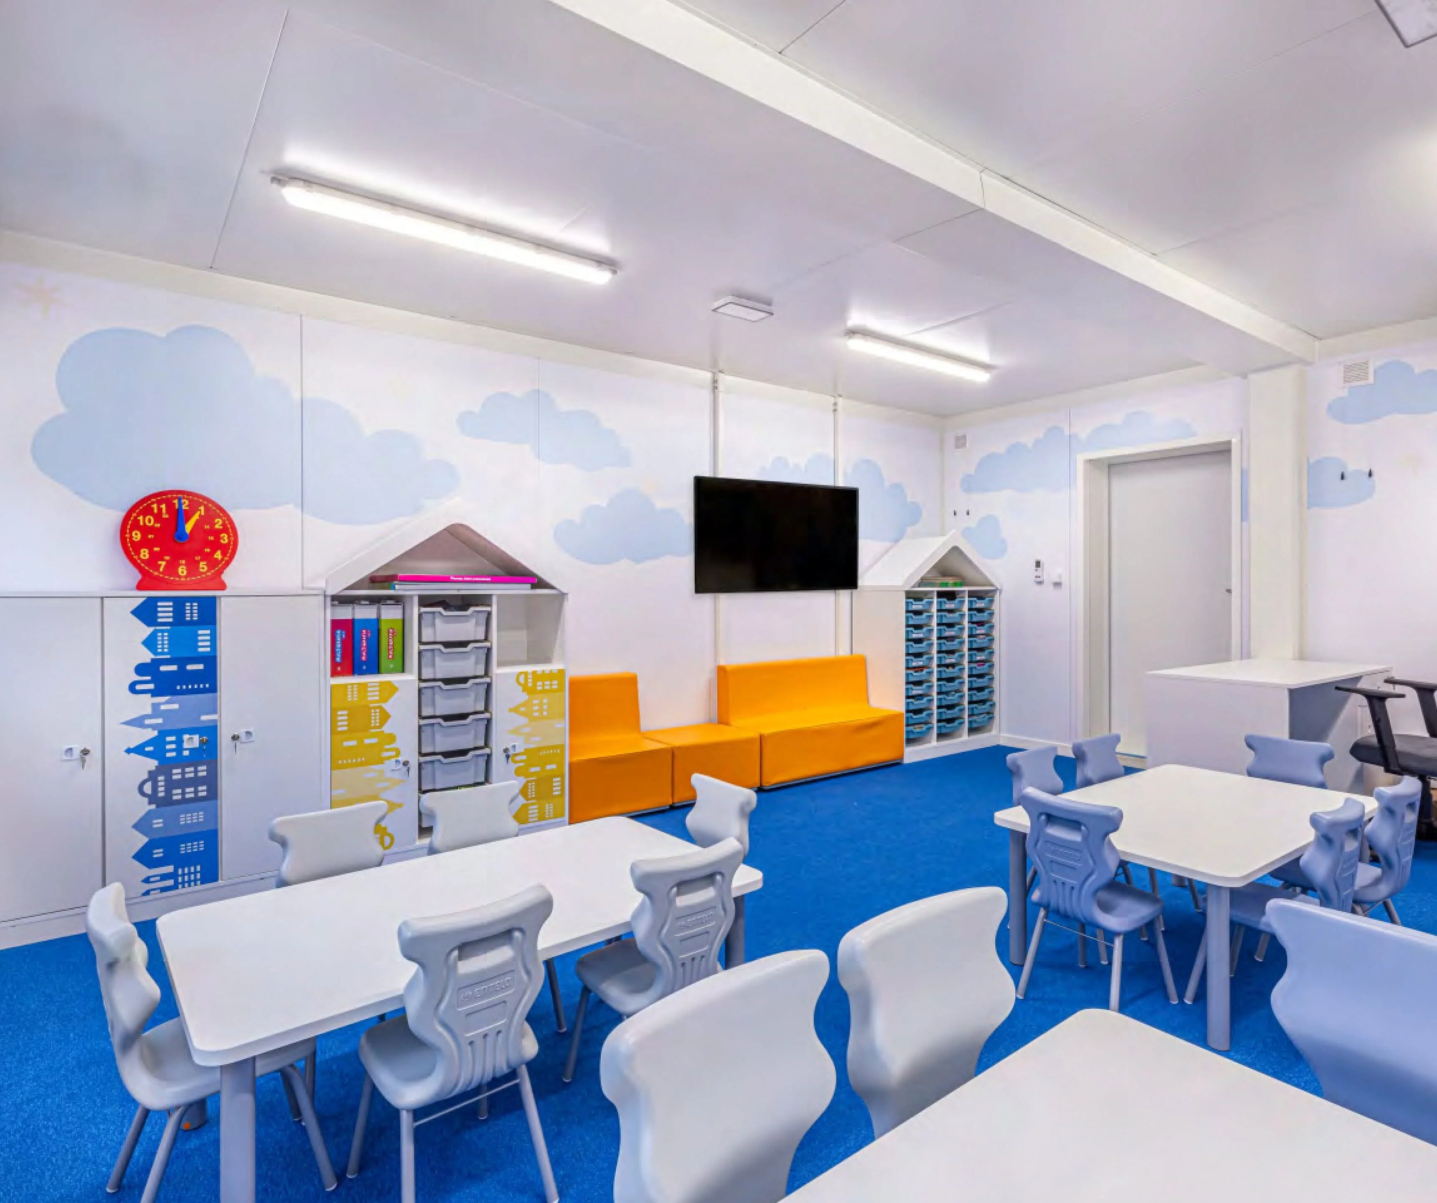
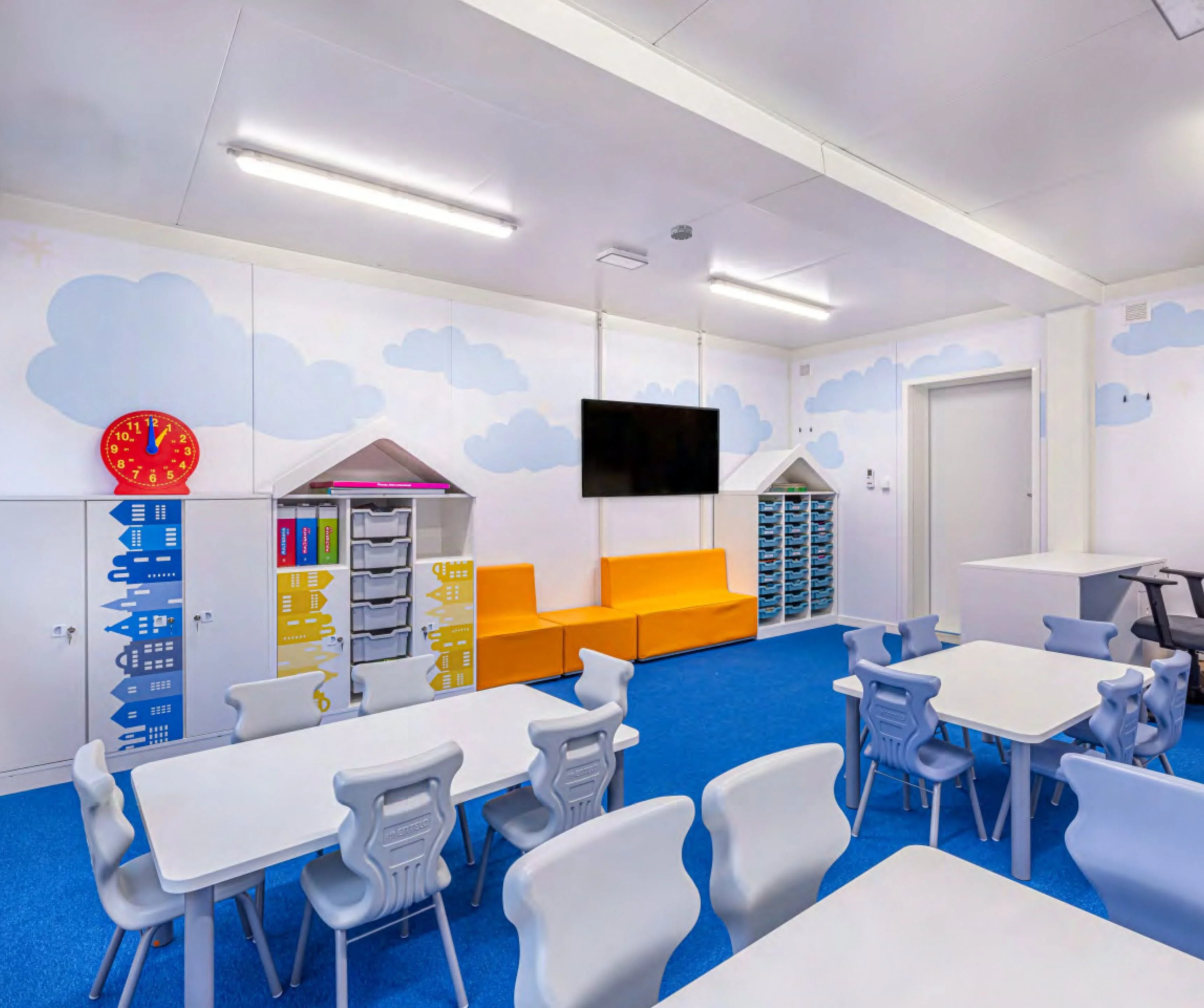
+ smoke detector (681, 232)
